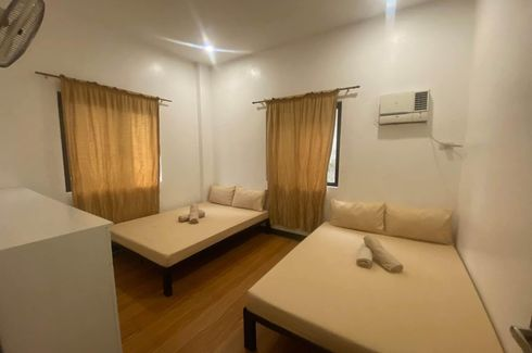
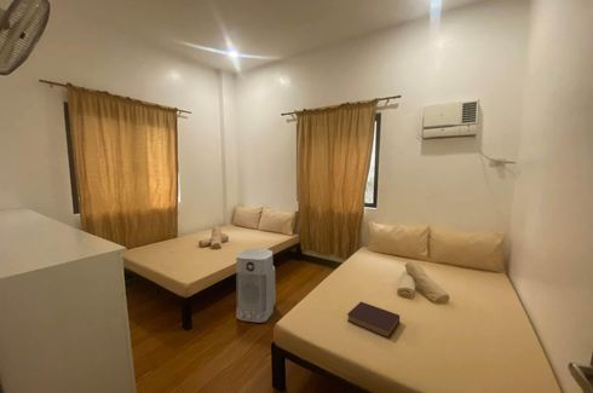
+ book (373, 317)
+ air purifier (255, 282)
